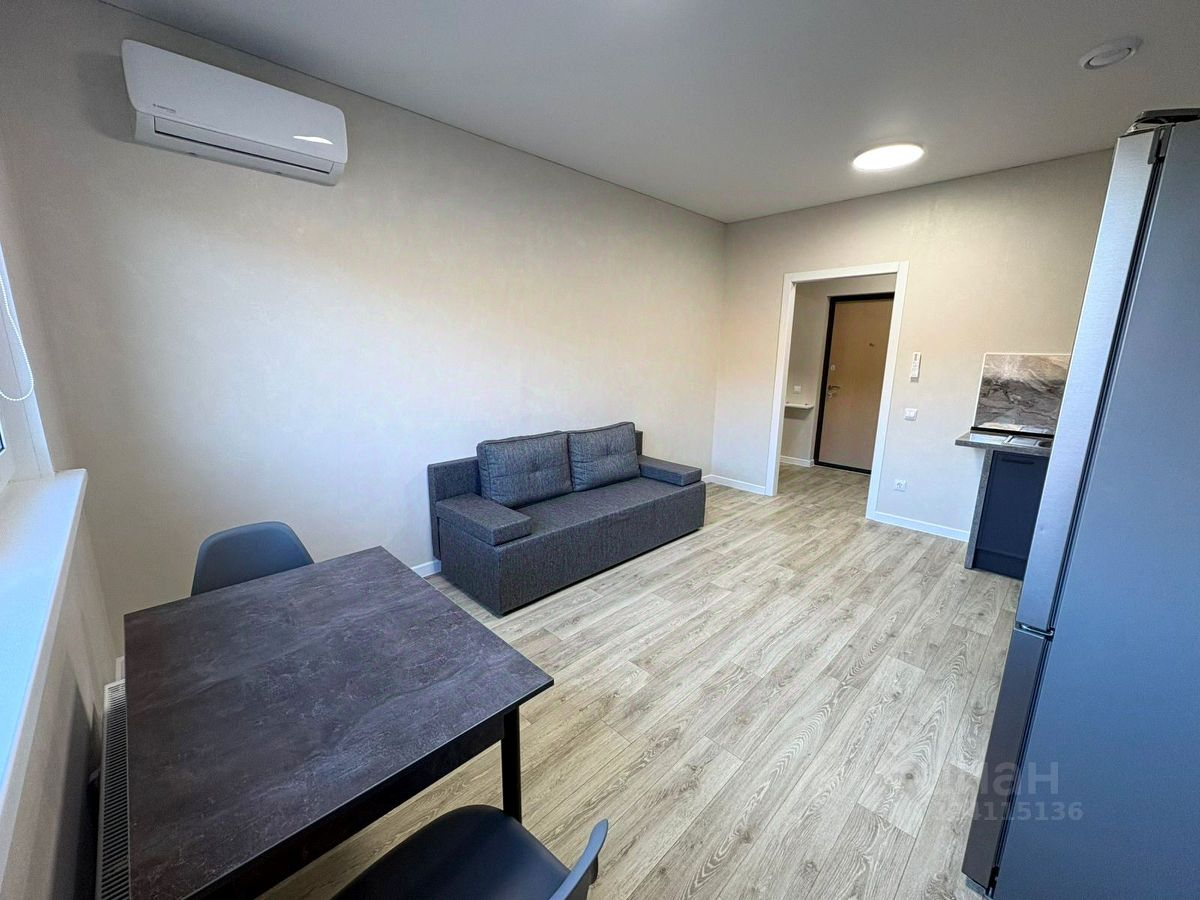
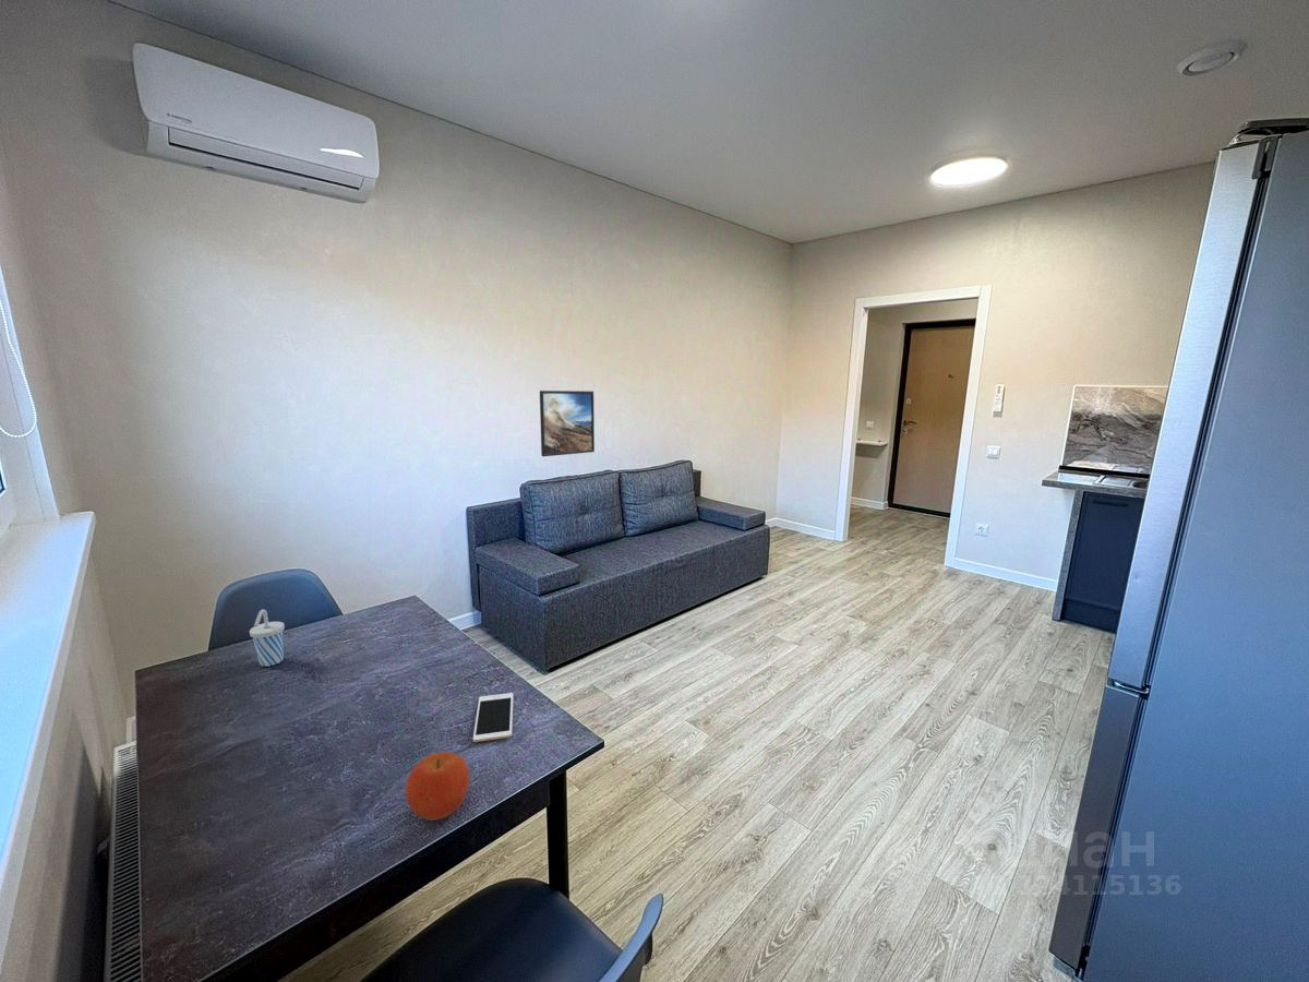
+ cell phone (494, 715)
+ cup (266, 635)
+ fruit (437, 785)
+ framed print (568, 422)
